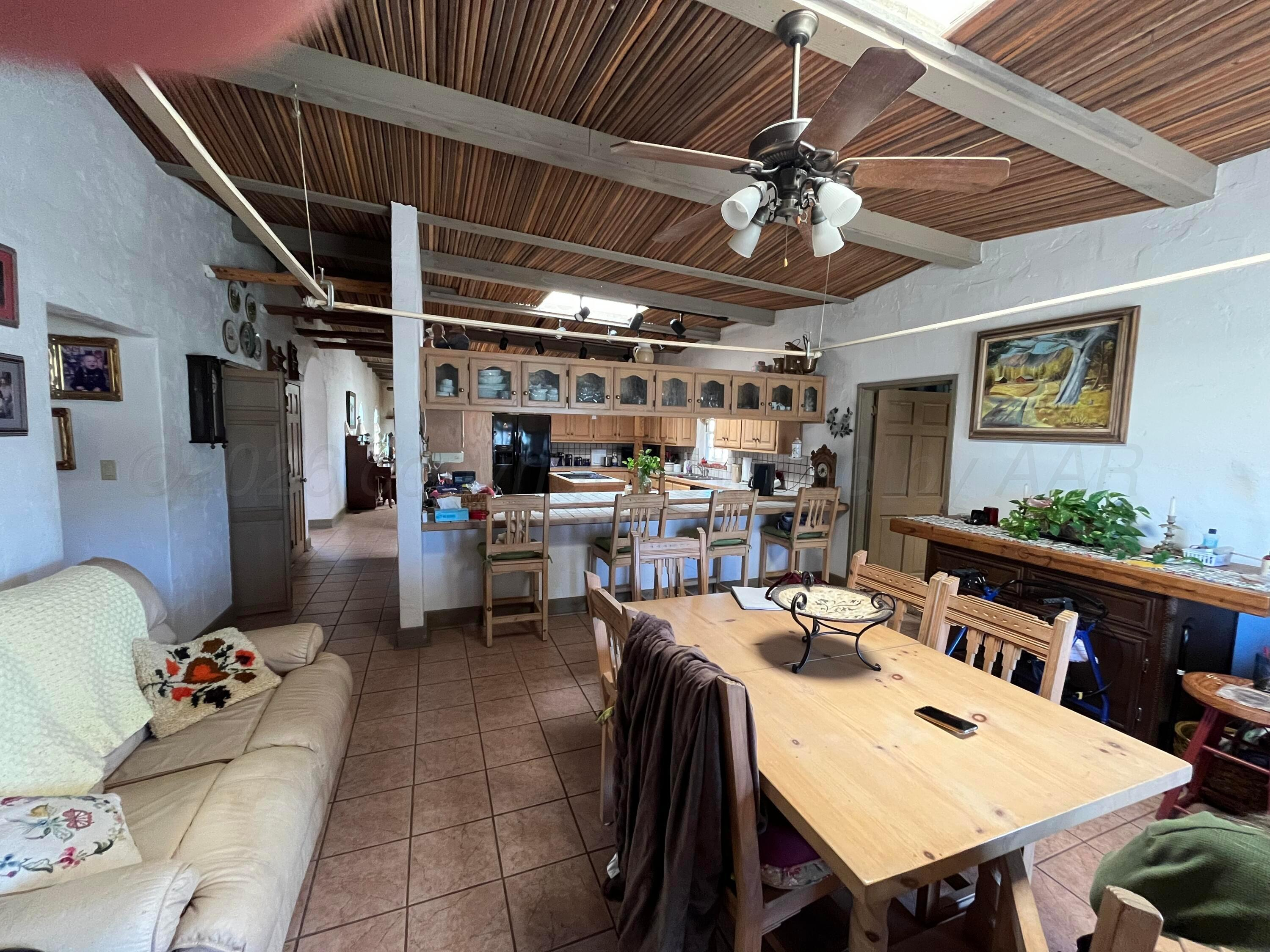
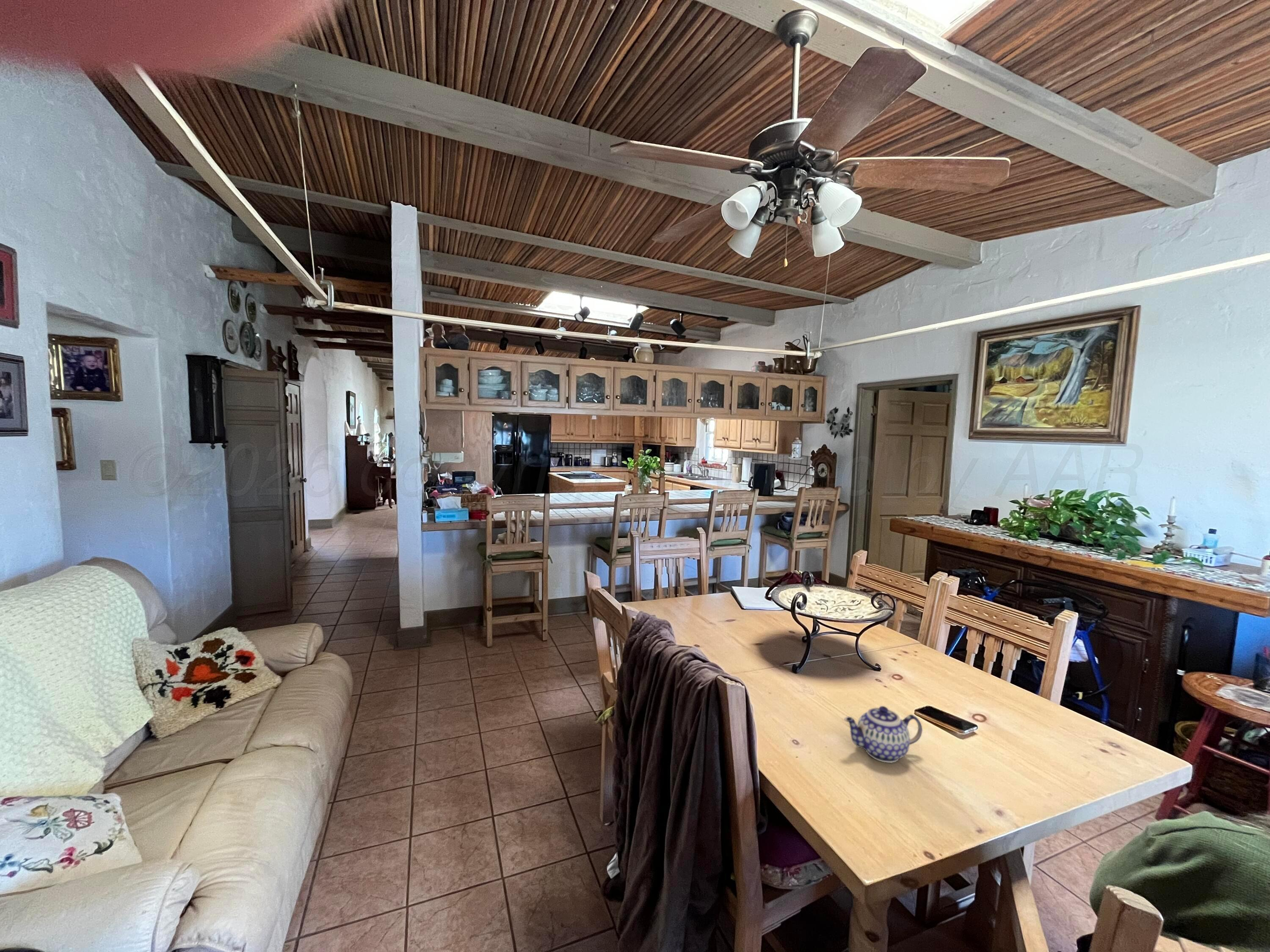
+ teapot (883, 730)
